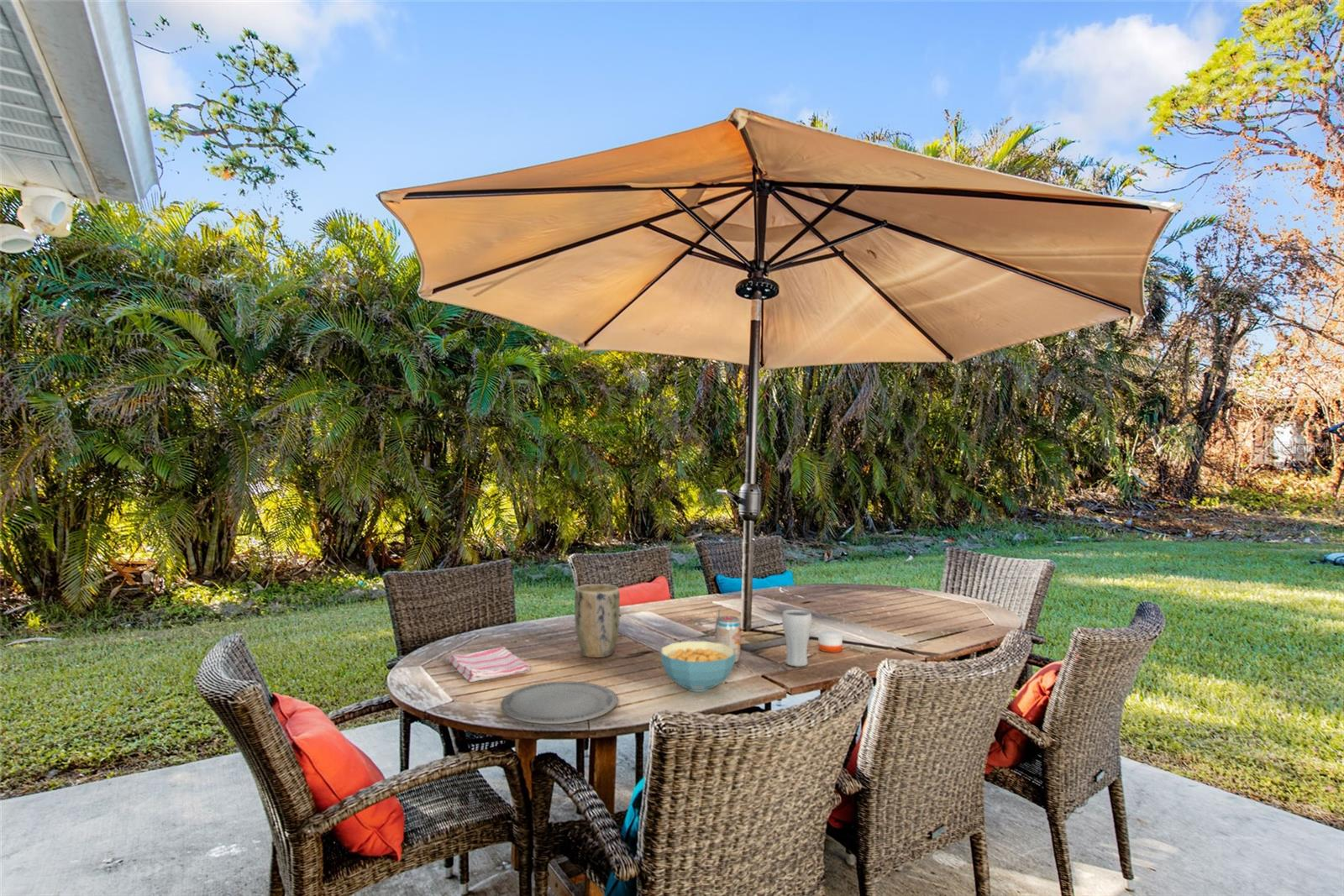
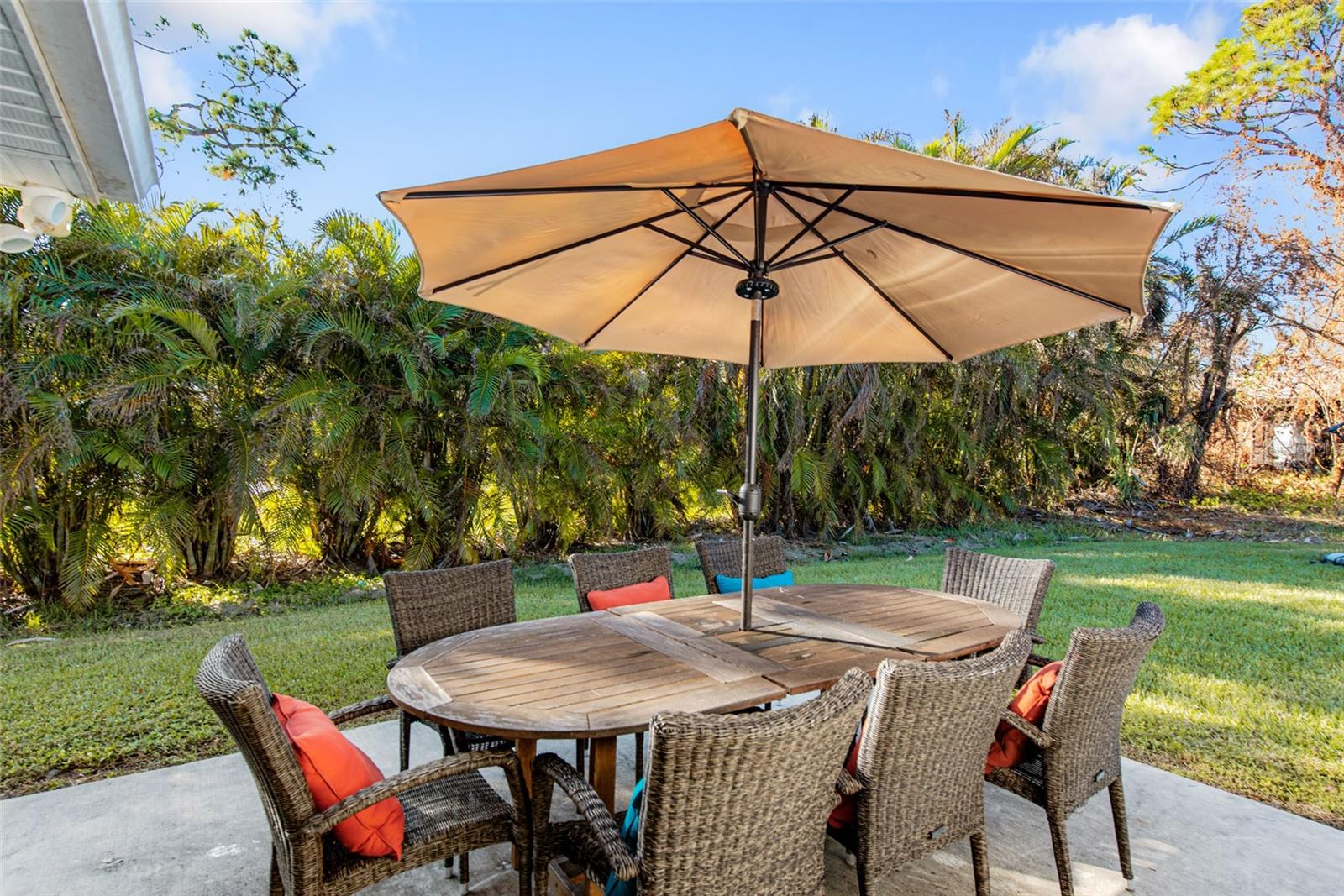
- drinking glass (796, 638)
- candle (830, 632)
- plant pot (596, 621)
- cereal bowl (697, 669)
- beverage can (727, 635)
- dish towel (488, 661)
- plate (559, 703)
